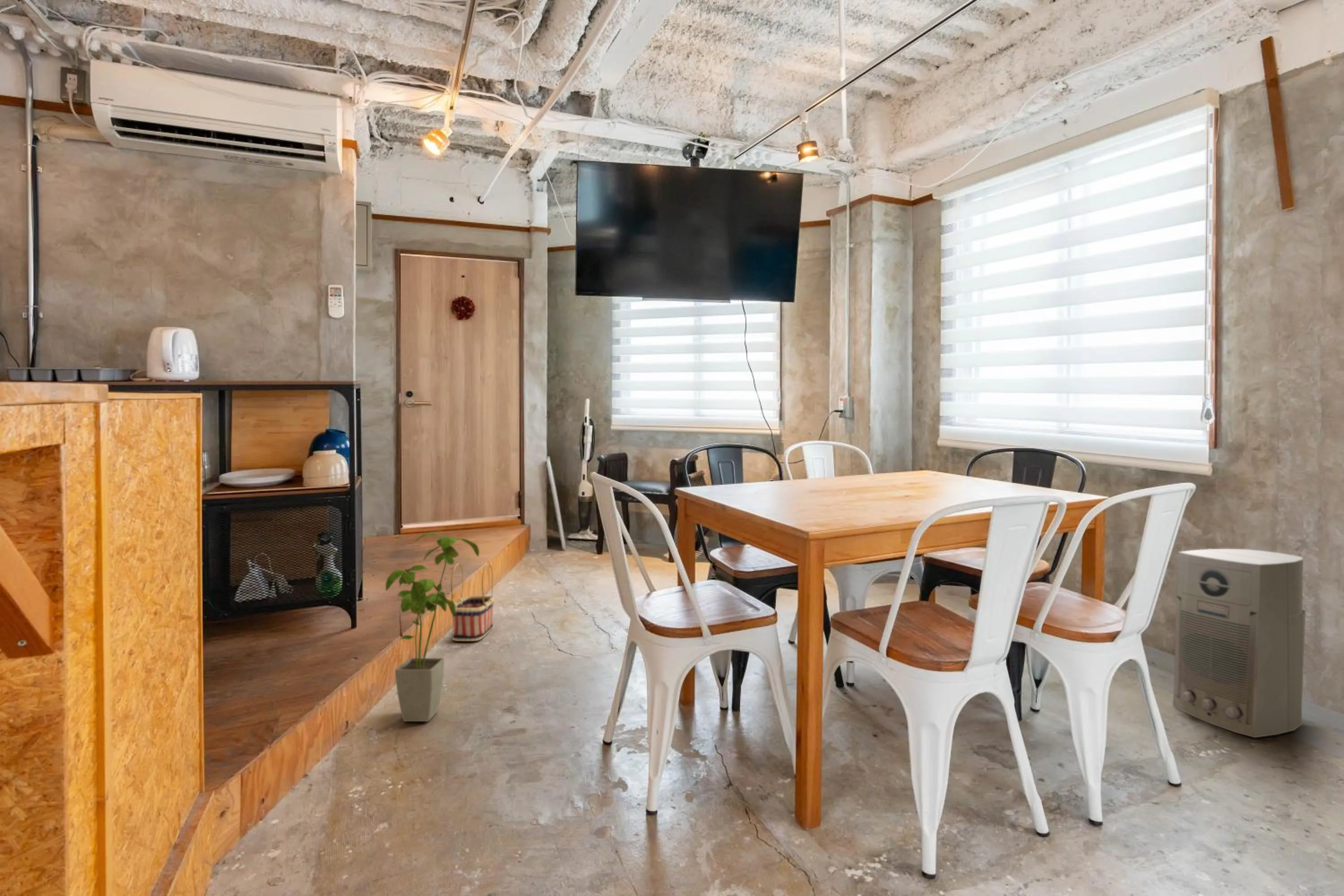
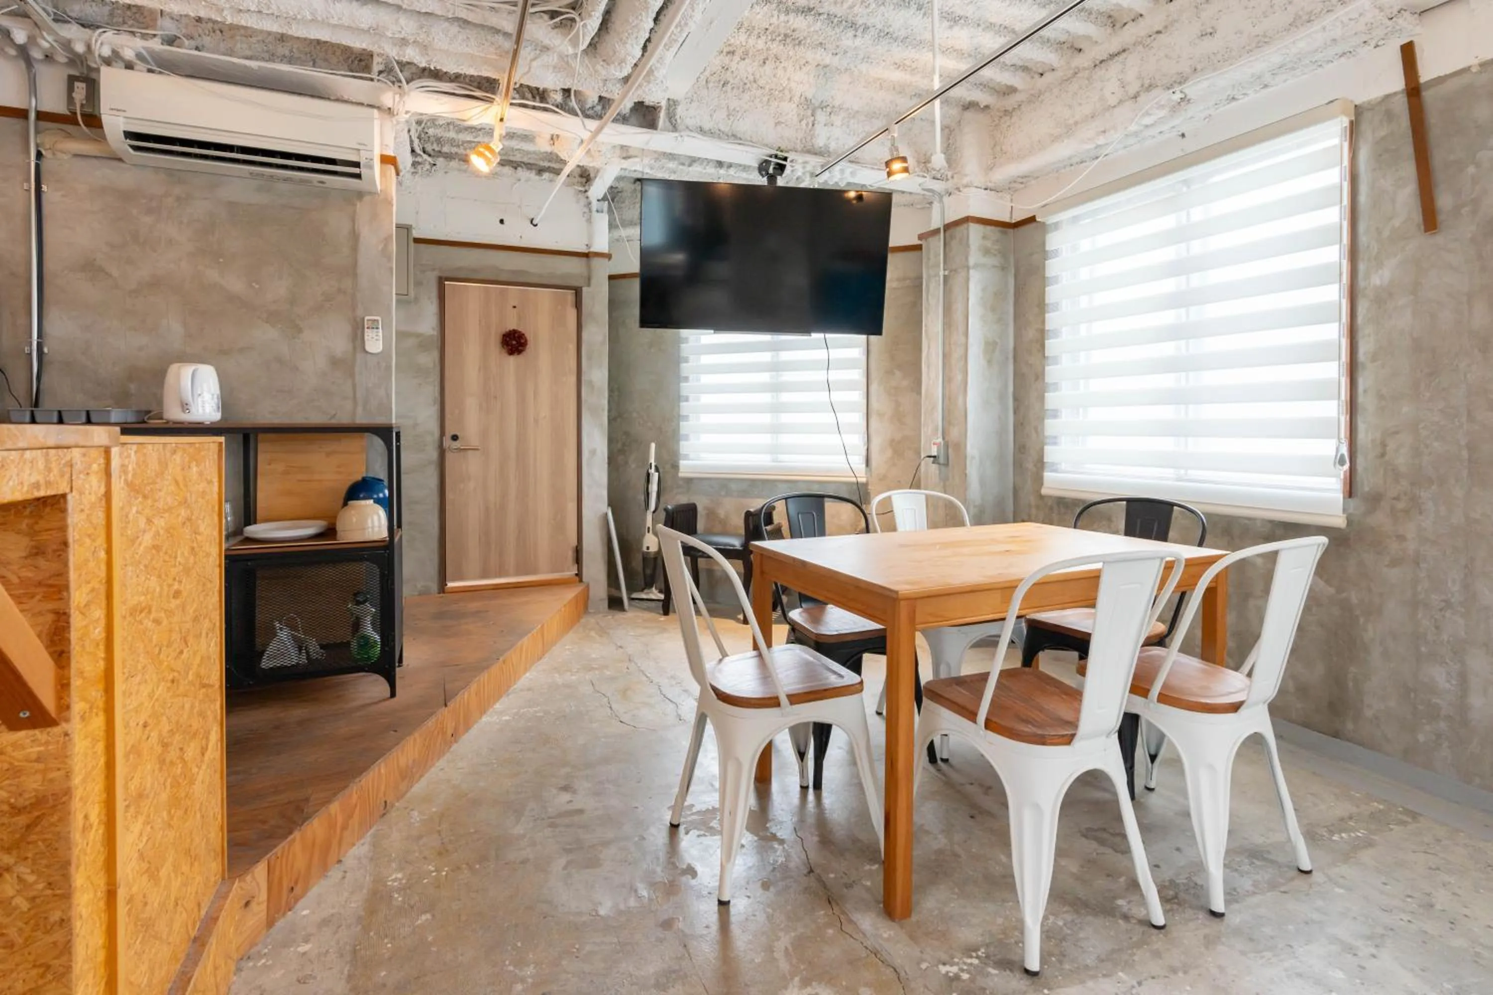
- air purifier (1242, 635)
- house plant (432, 622)
- basket (473, 599)
